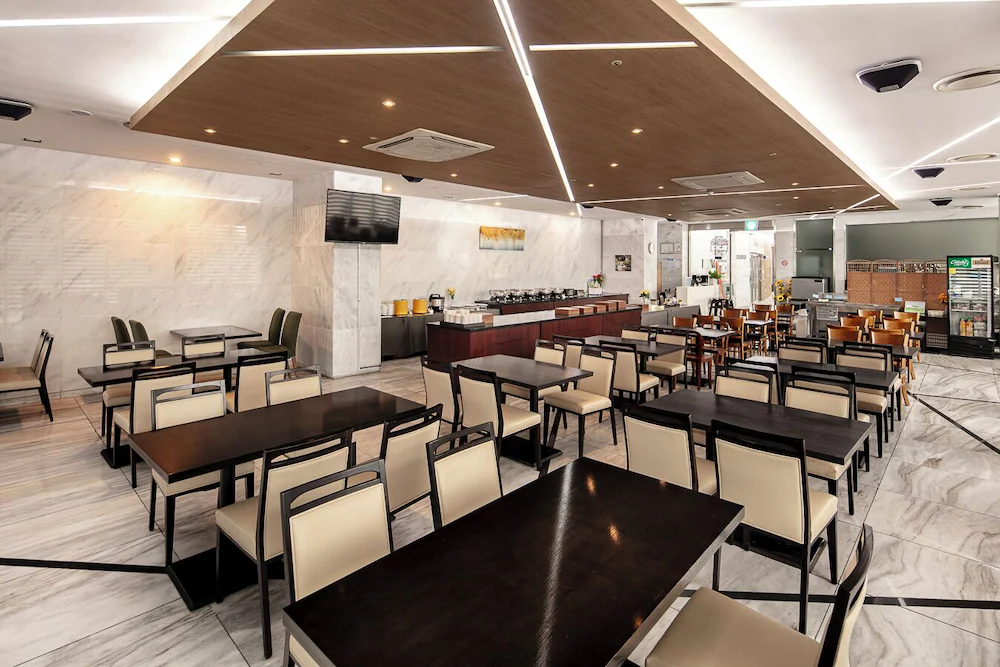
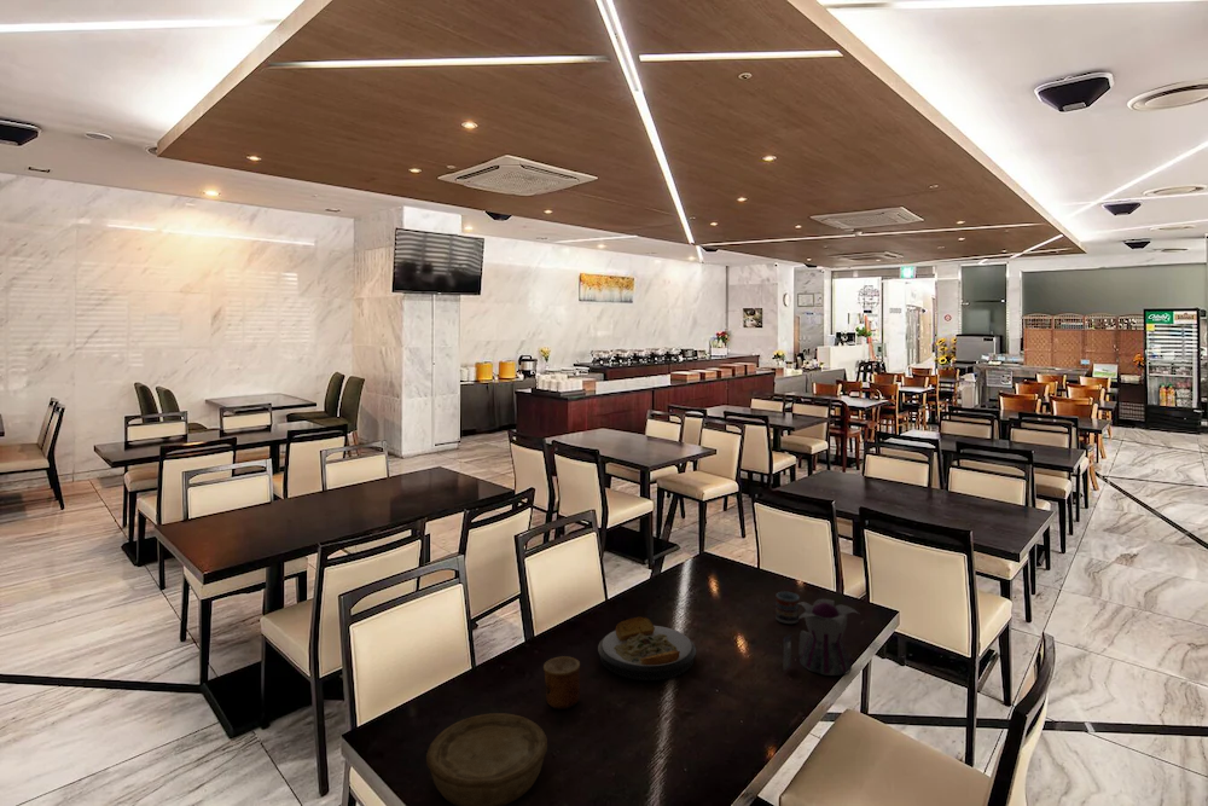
+ bowl (488, 760)
+ cup (789, 605)
+ cup (562, 682)
+ plate (646, 646)
+ teapot (819, 634)
